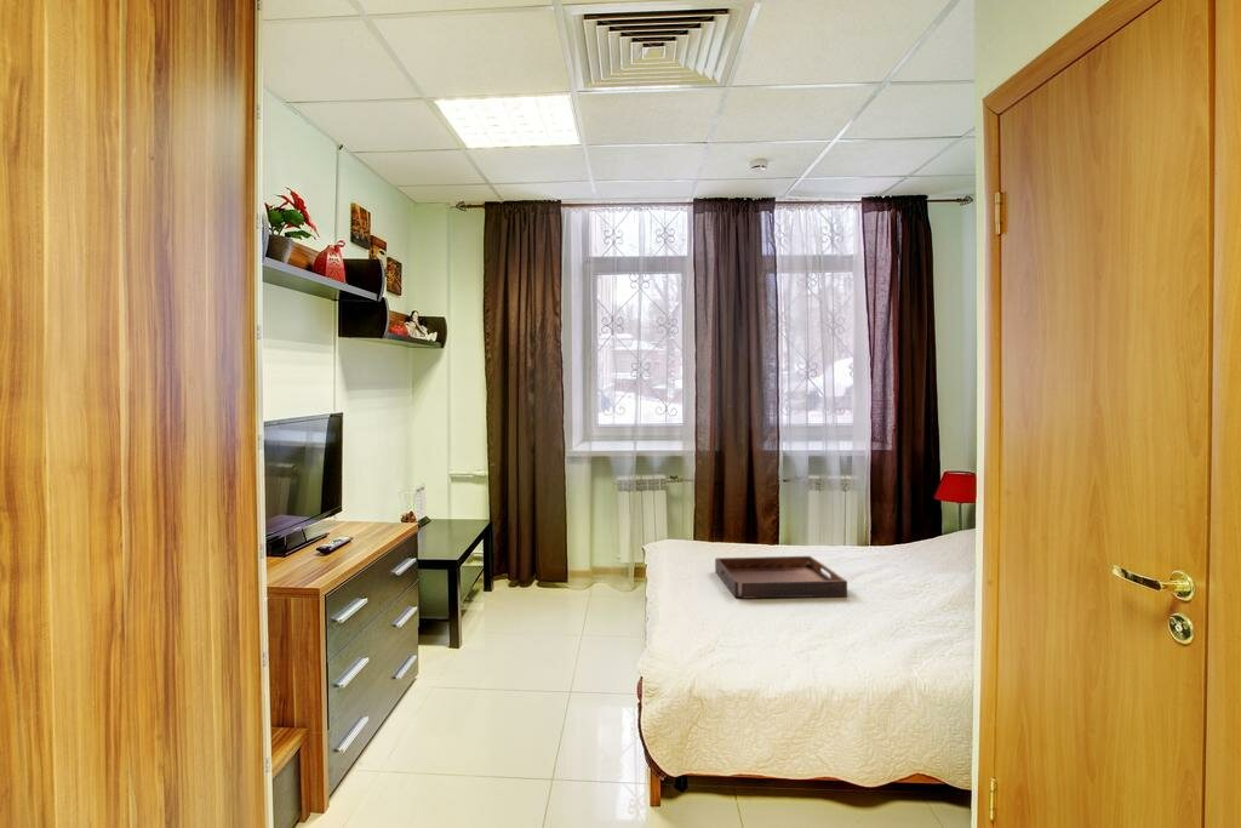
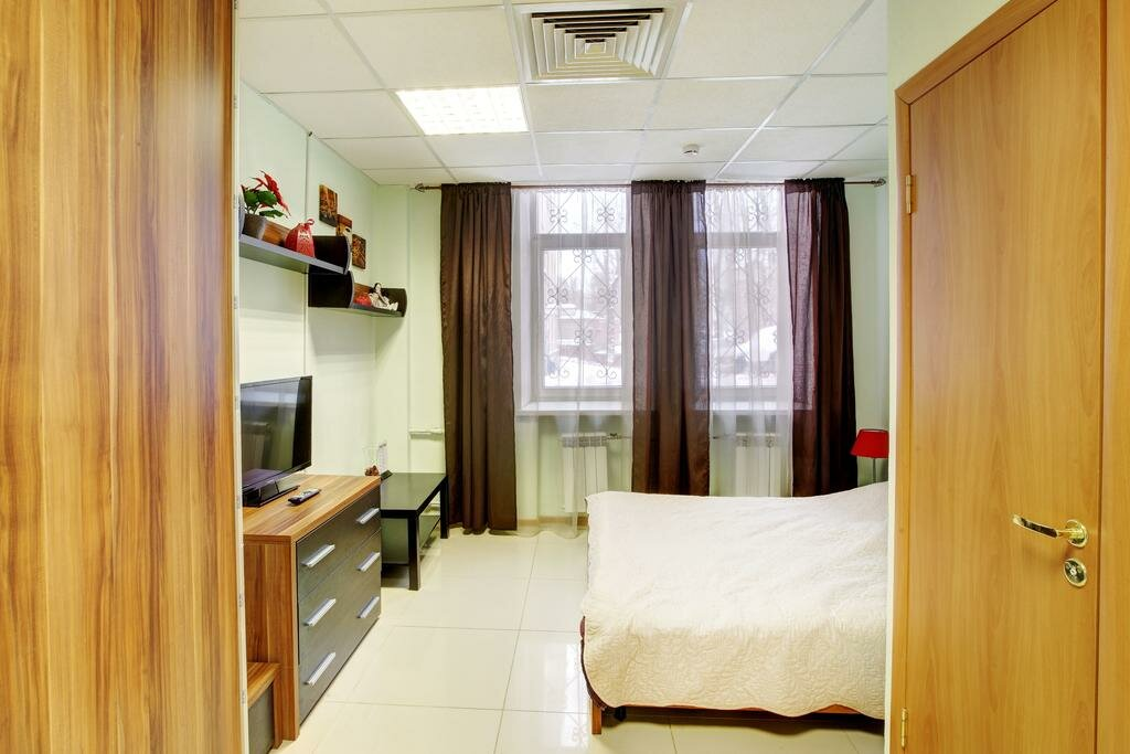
- serving tray (776, 575)
